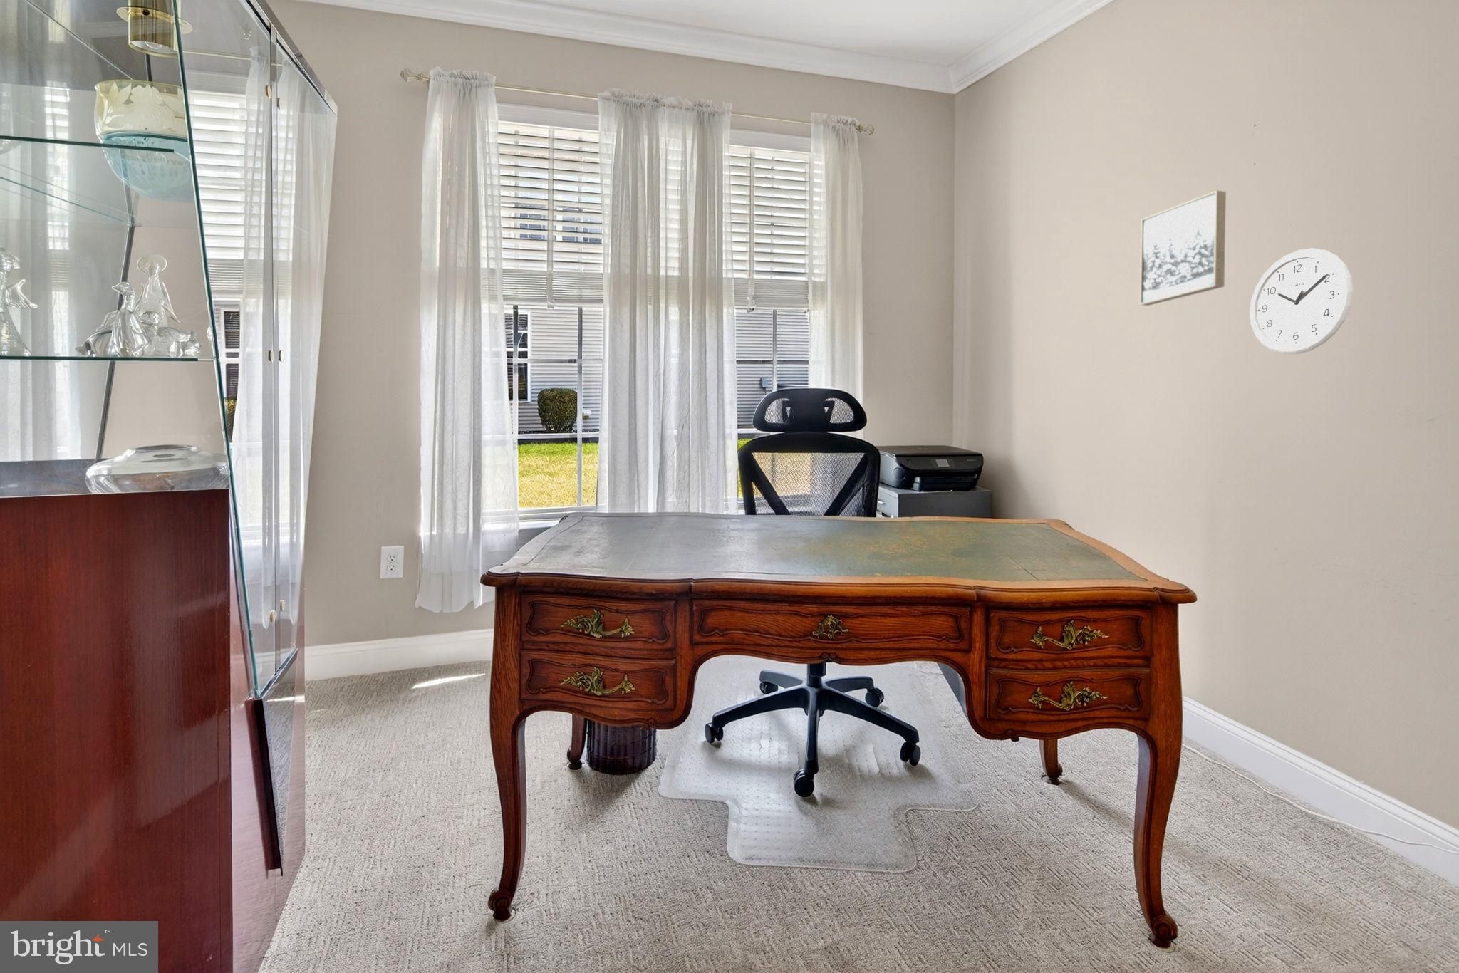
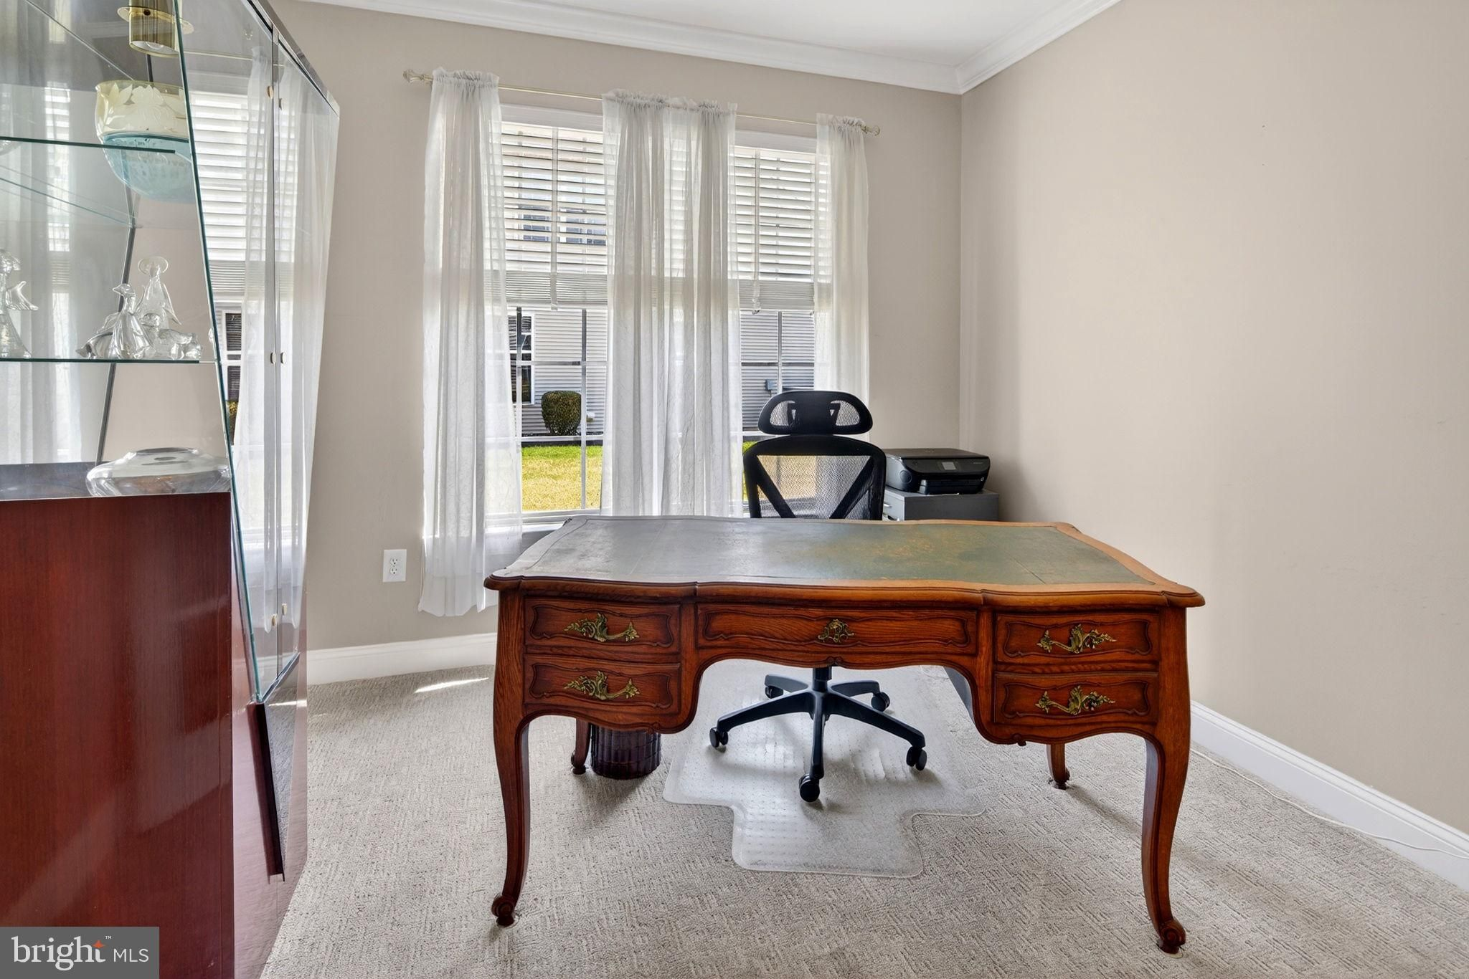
- wall art (1180, 251)
- wall clock (1296, 302)
